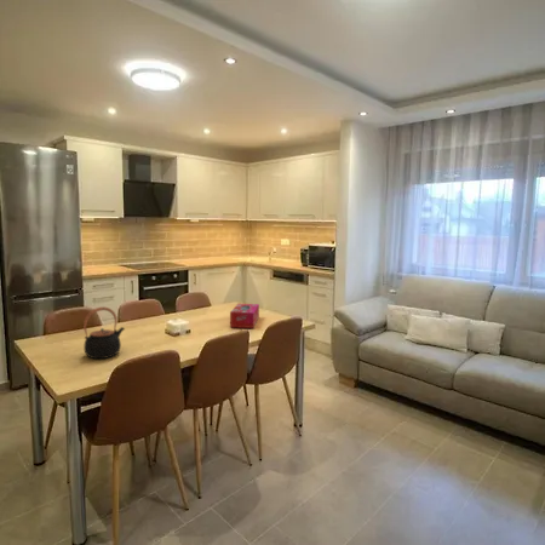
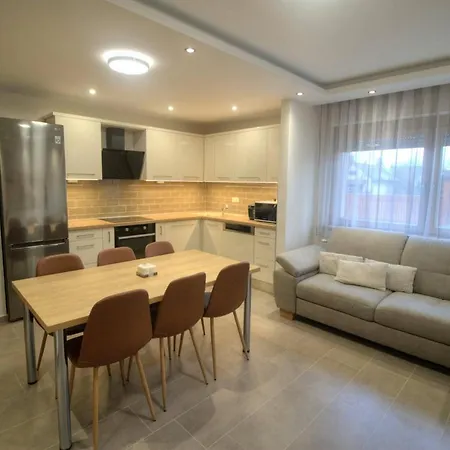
- tissue box (245, 315)
- teapot (104, 329)
